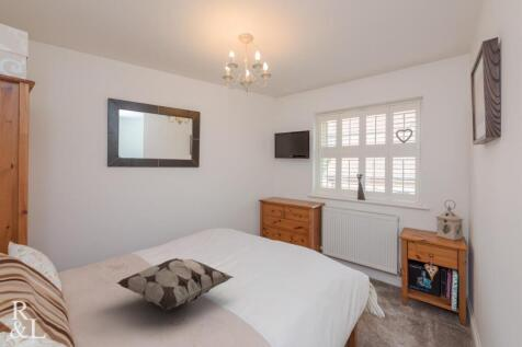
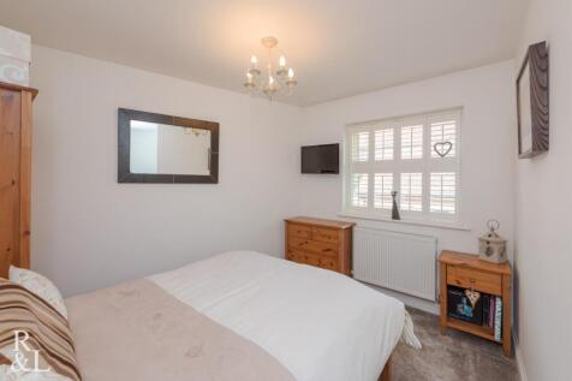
- decorative pillow (177, 279)
